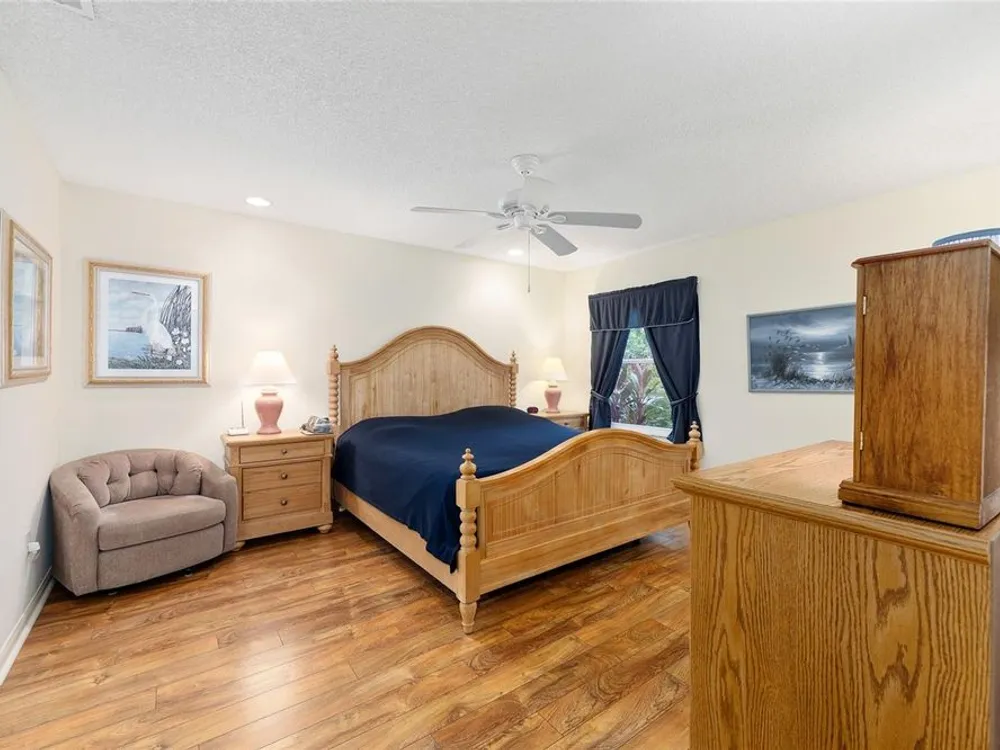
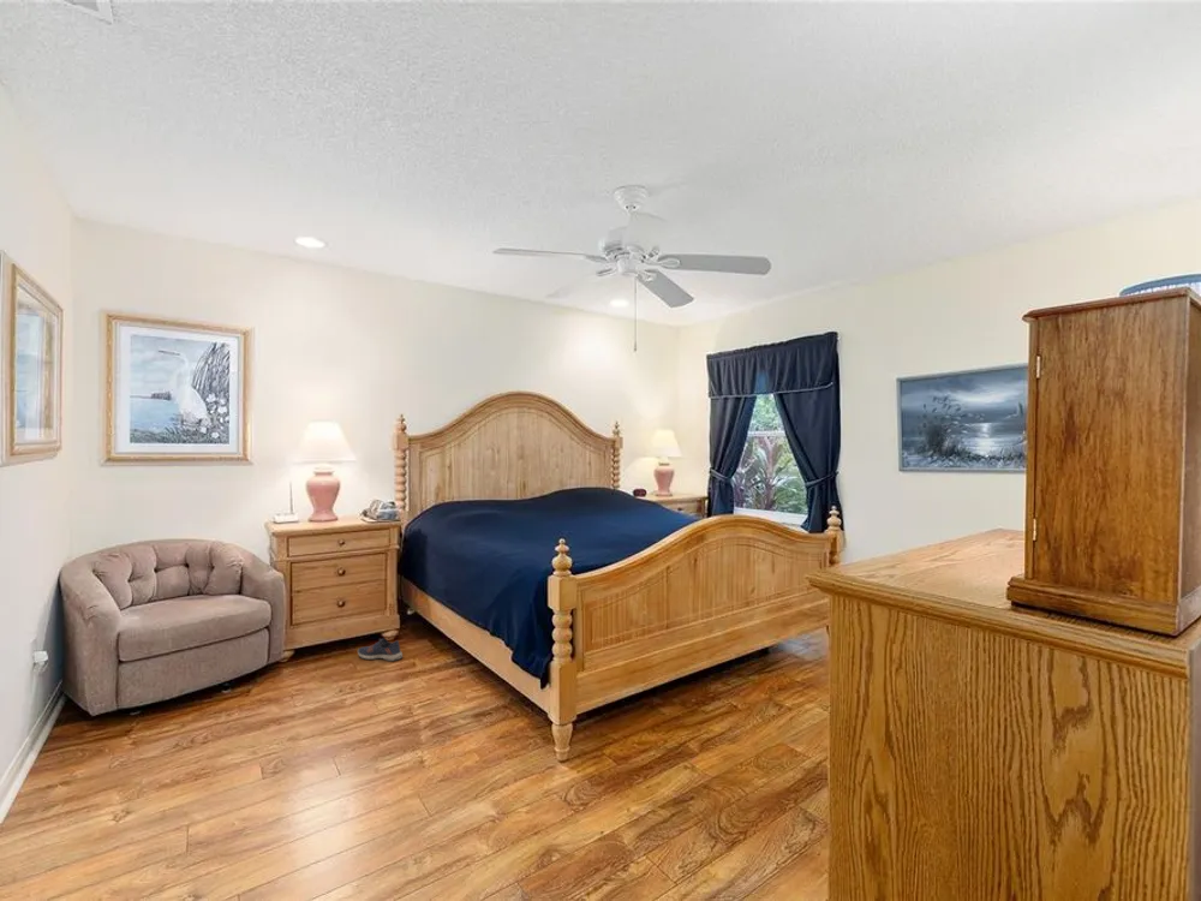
+ shoe (380, 648)
